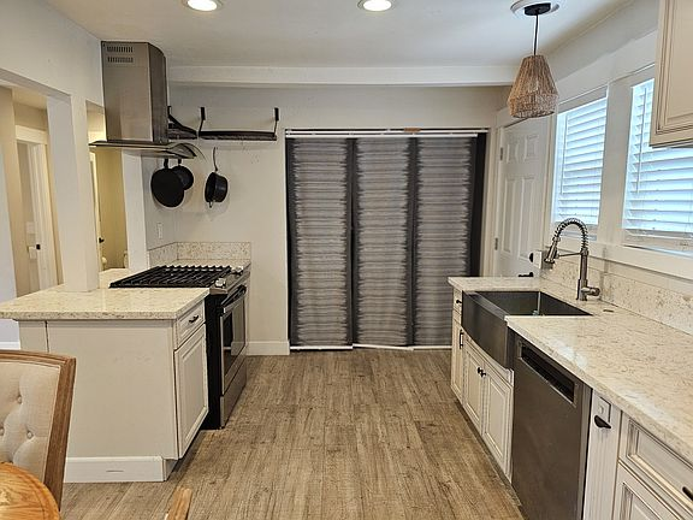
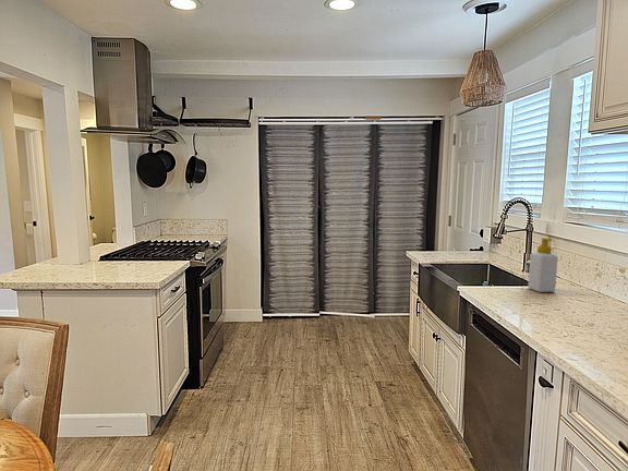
+ soap bottle (543, 264)
